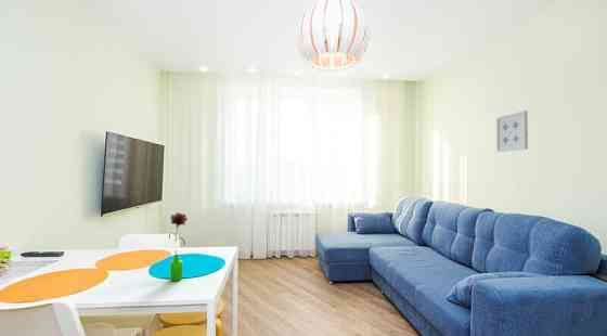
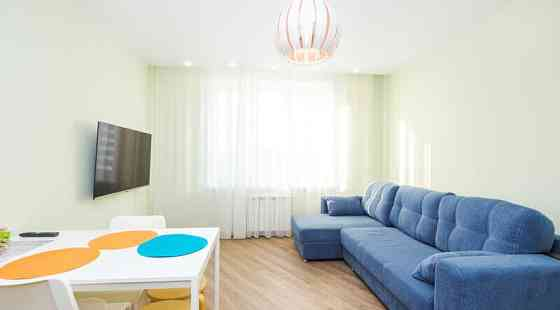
- wall art (511, 132)
- flower (176, 253)
